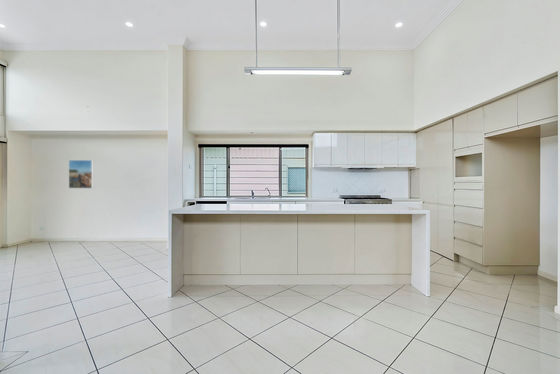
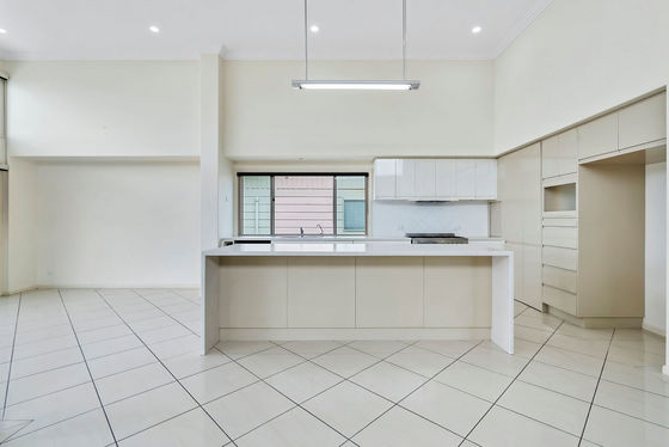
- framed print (80, 174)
